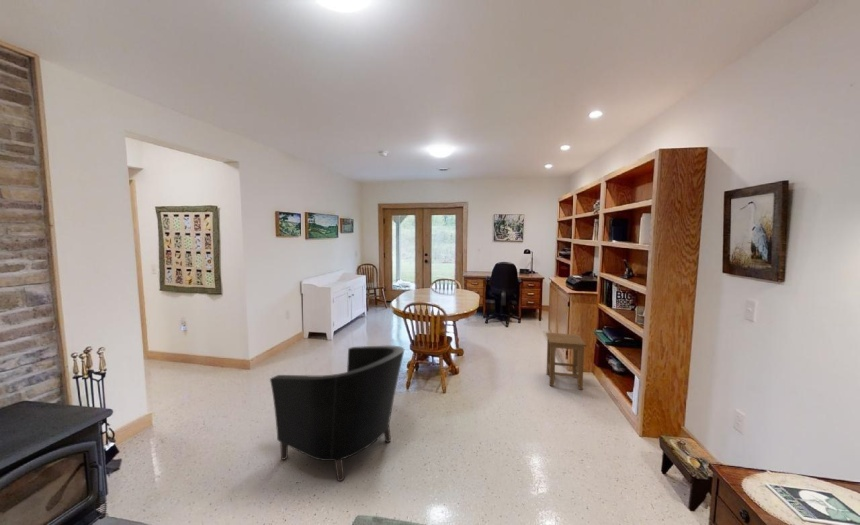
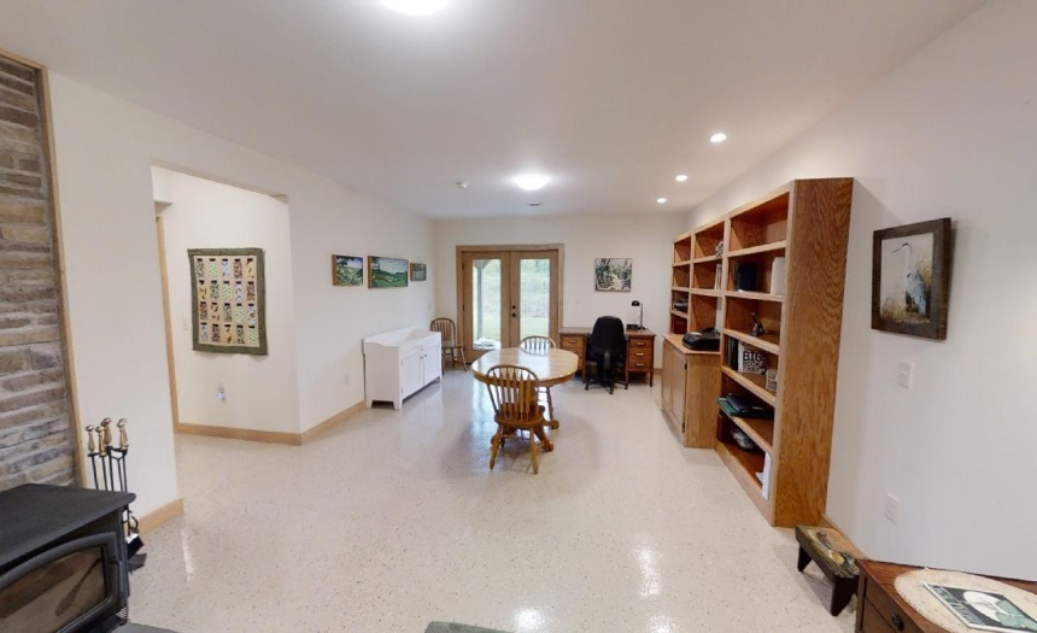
- armchair (345, 396)
- stool (564, 363)
